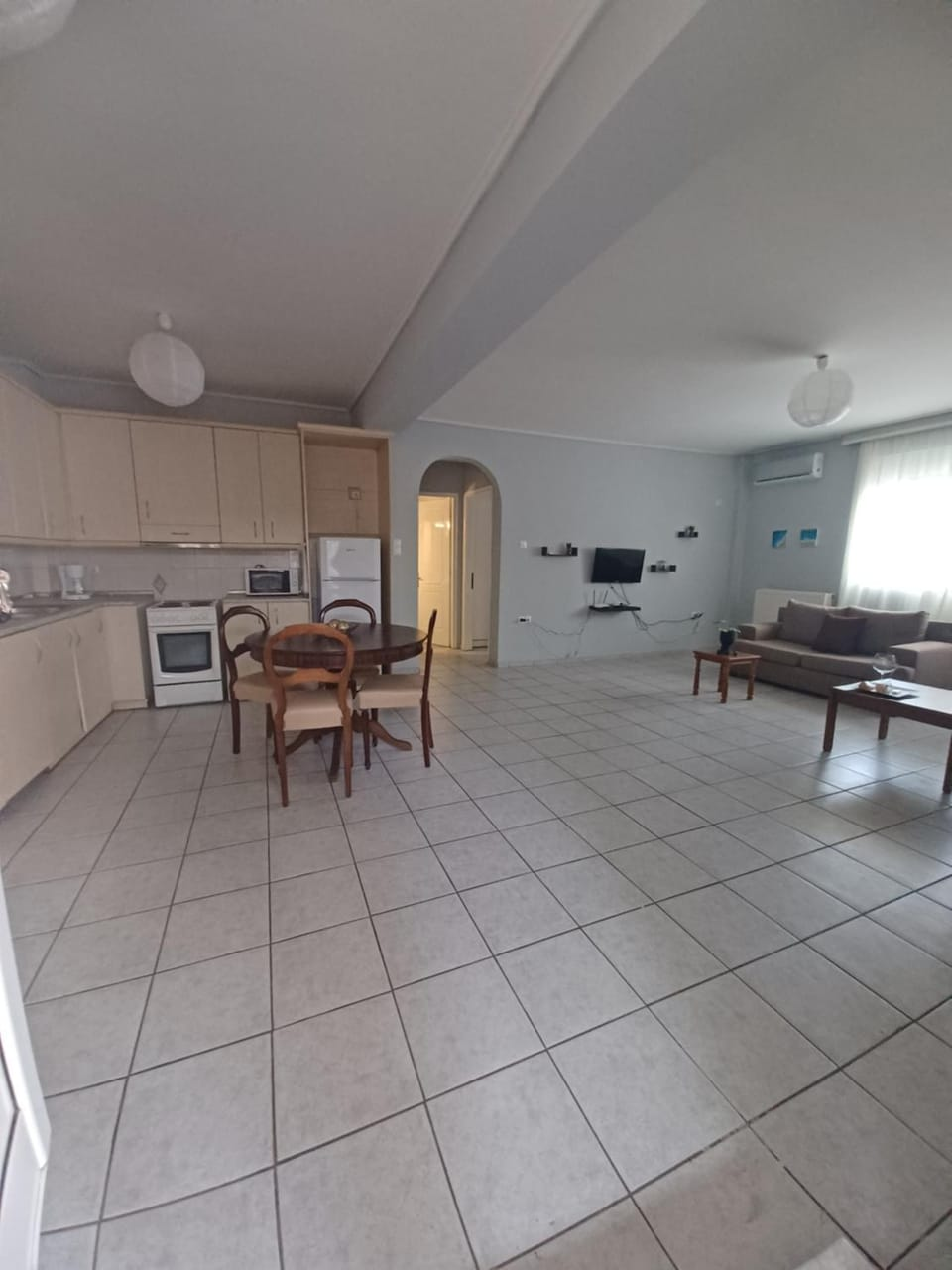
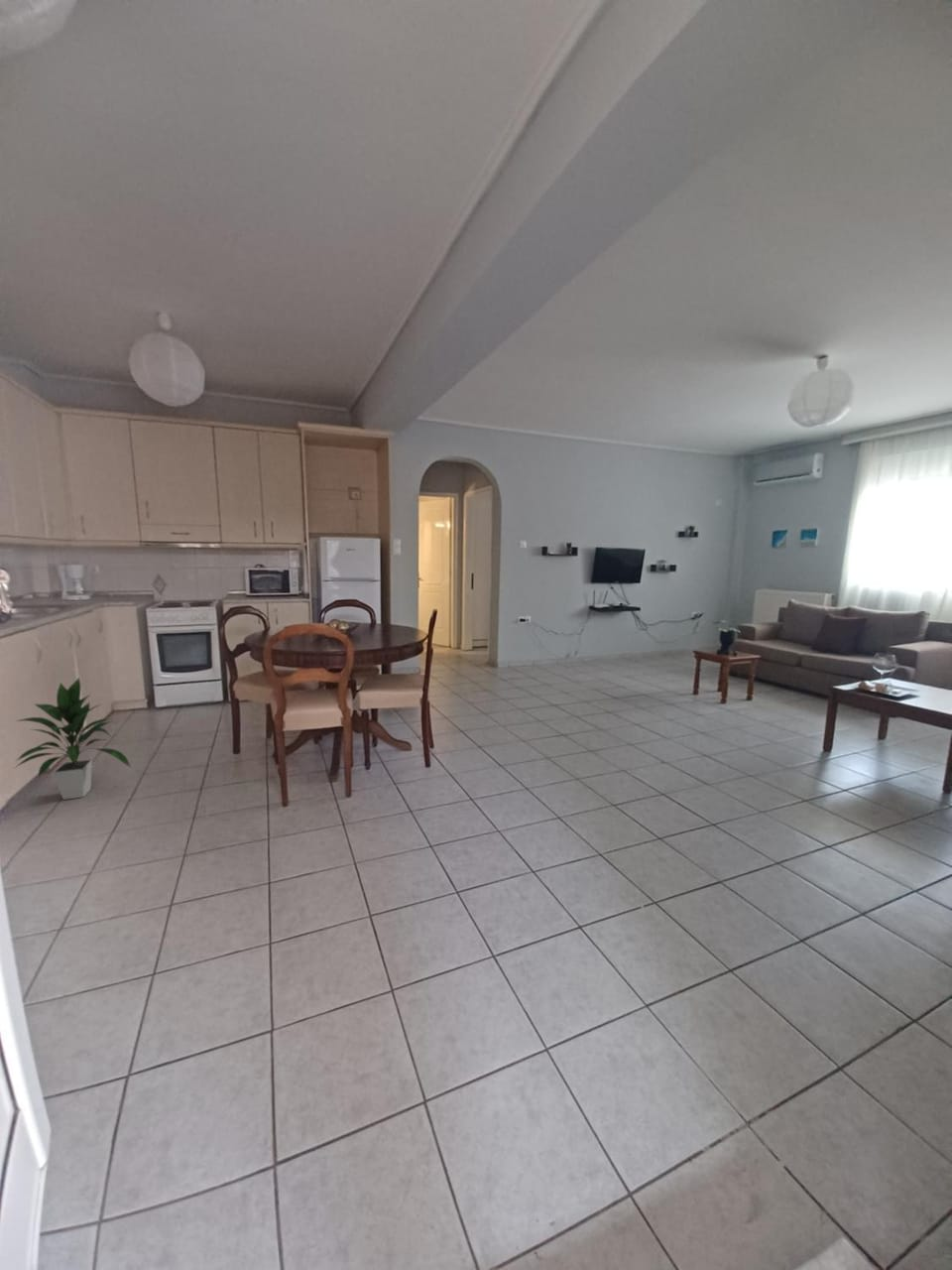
+ indoor plant (73, 740)
